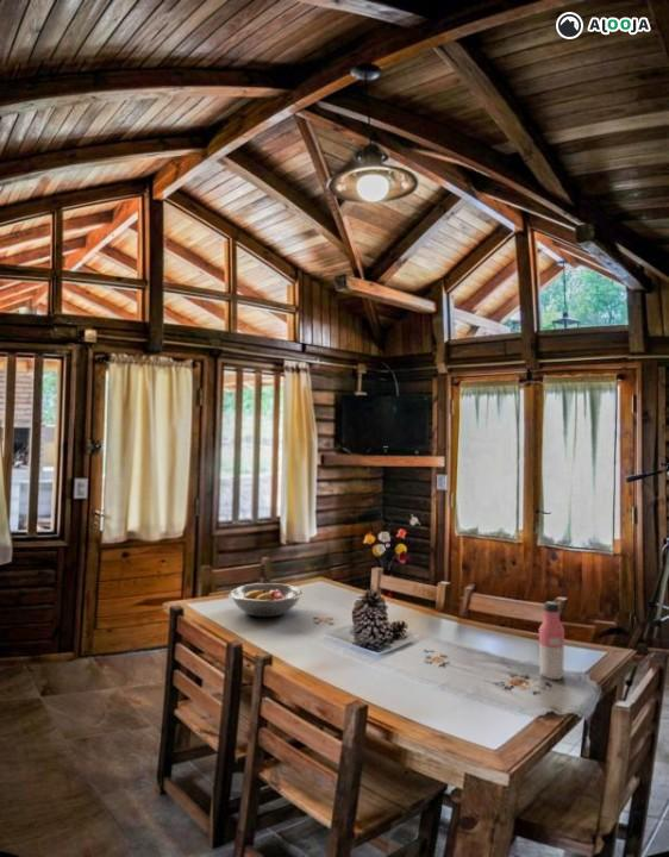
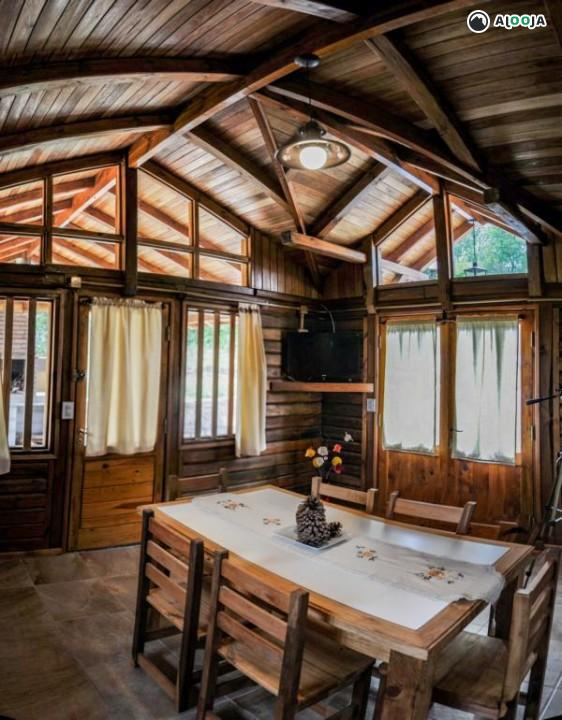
- fruit bowl (265, 599)
- water bottle (551, 639)
